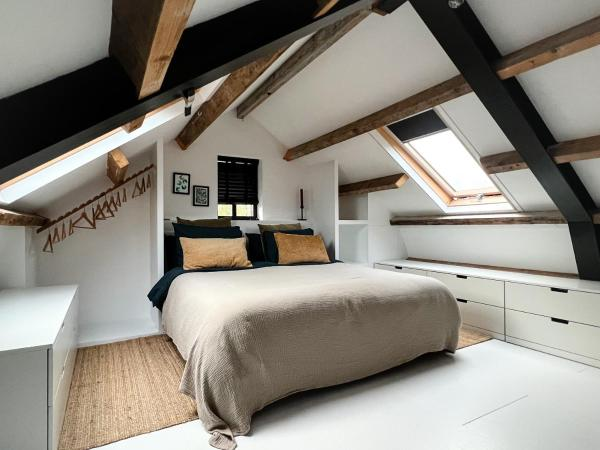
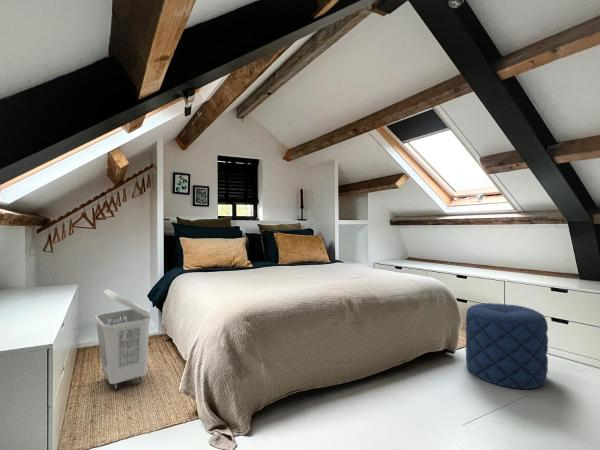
+ pouf (504, 340)
+ laundry basket (123, 335)
